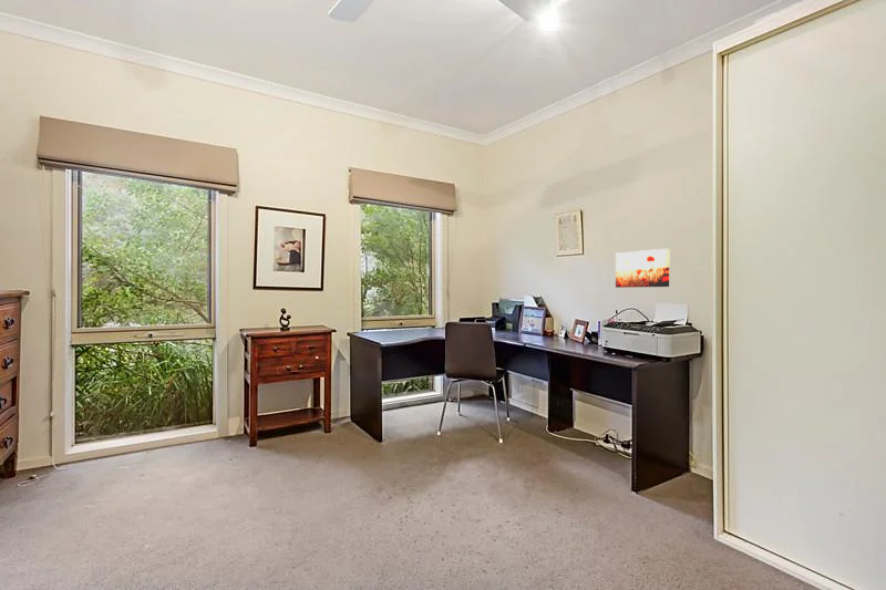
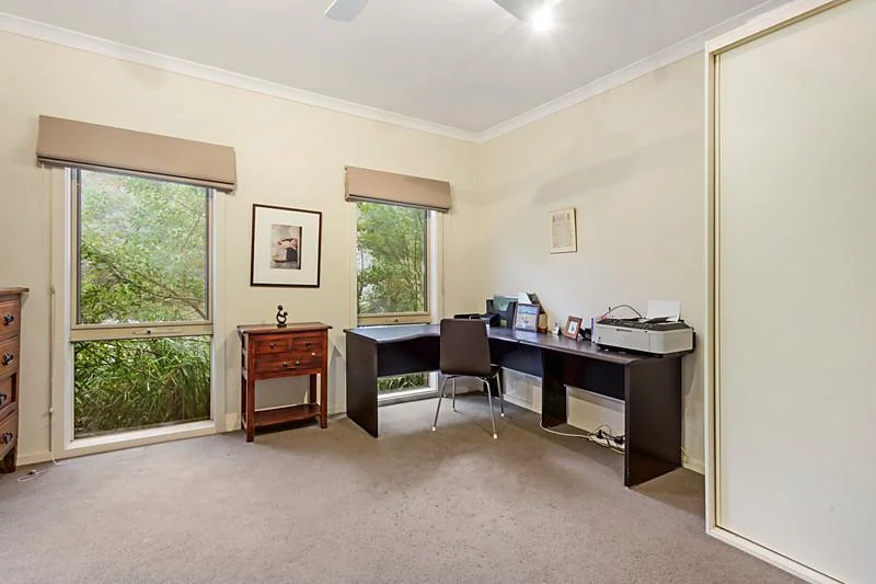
- wall art (640, 269)
